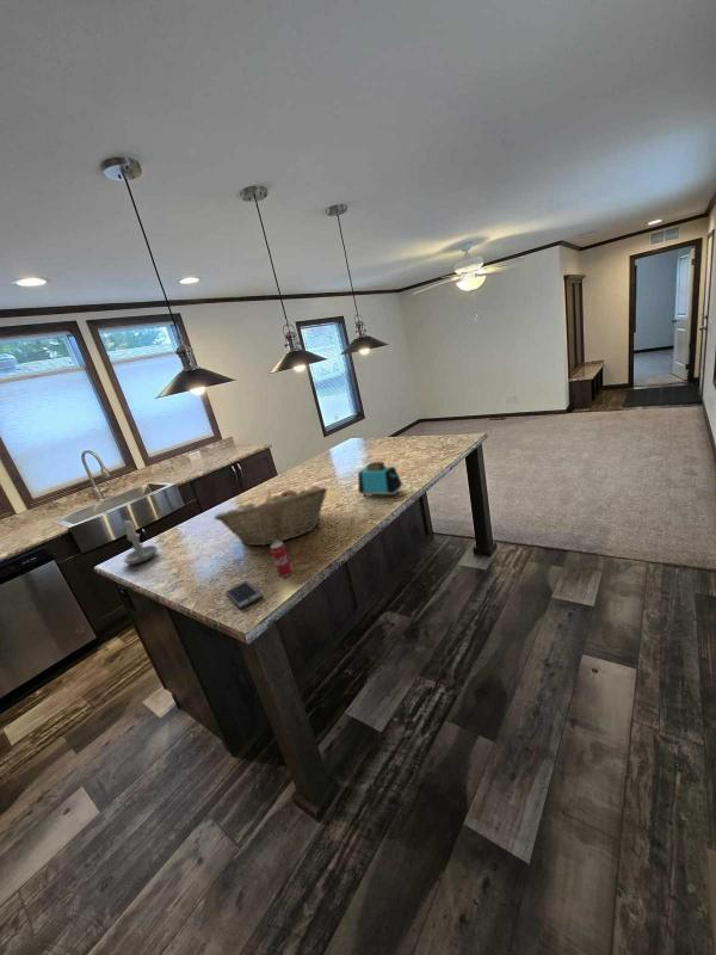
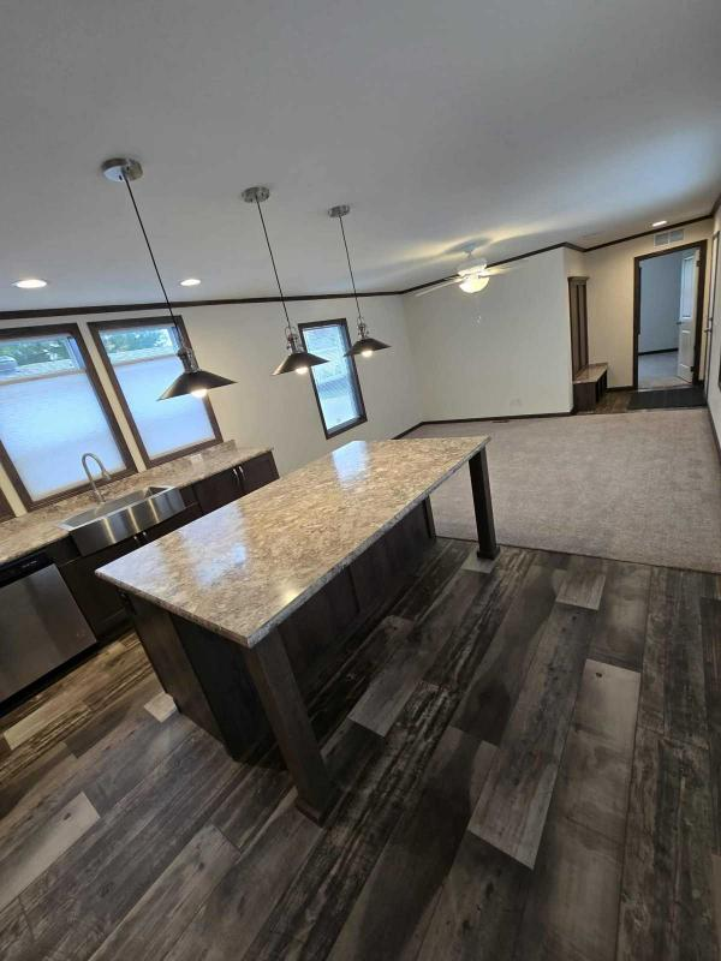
- candle (134, 538)
- smartphone (242, 593)
- fruit basket (274, 511)
- beverage can (280, 559)
- toaster (377, 479)
